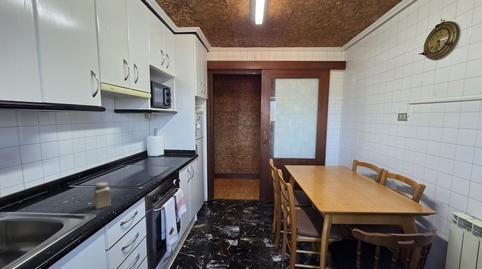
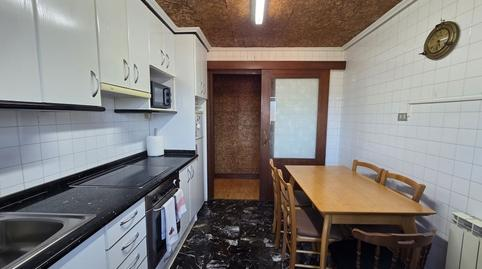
- salt shaker (101, 194)
